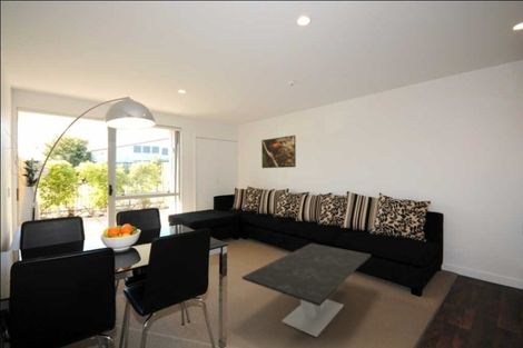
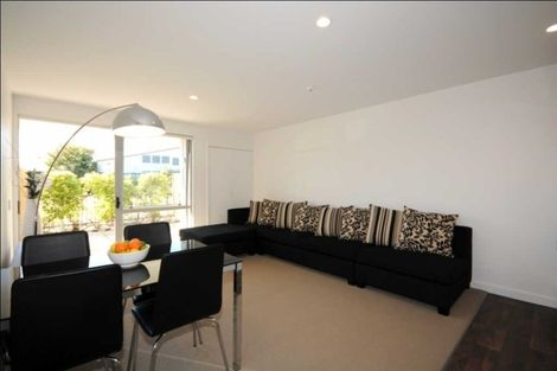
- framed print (277, 152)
- coffee table (314, 288)
